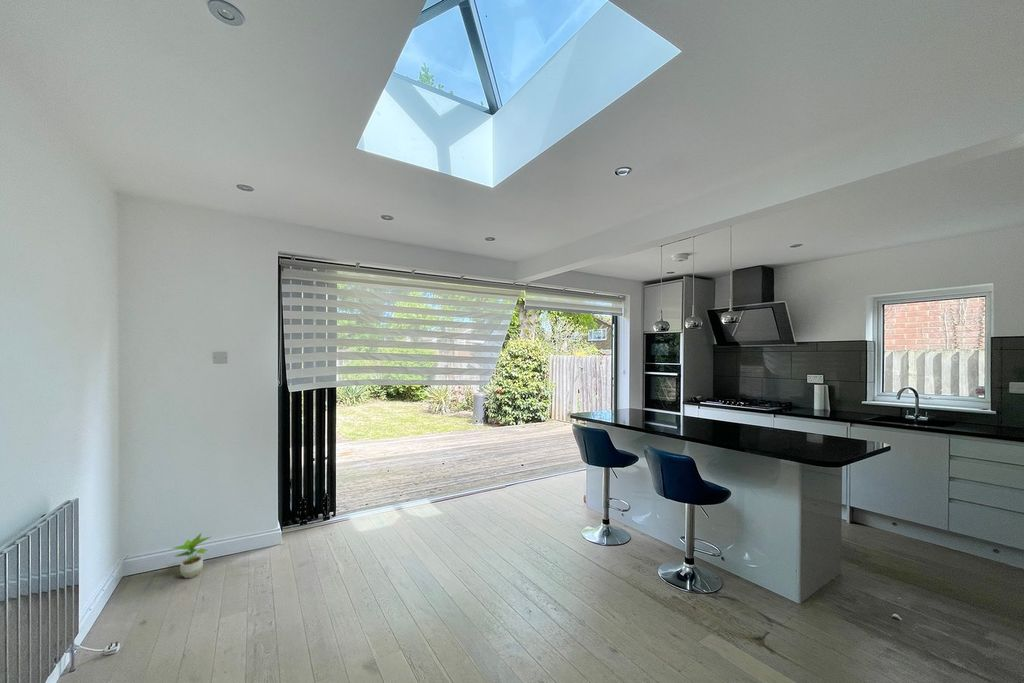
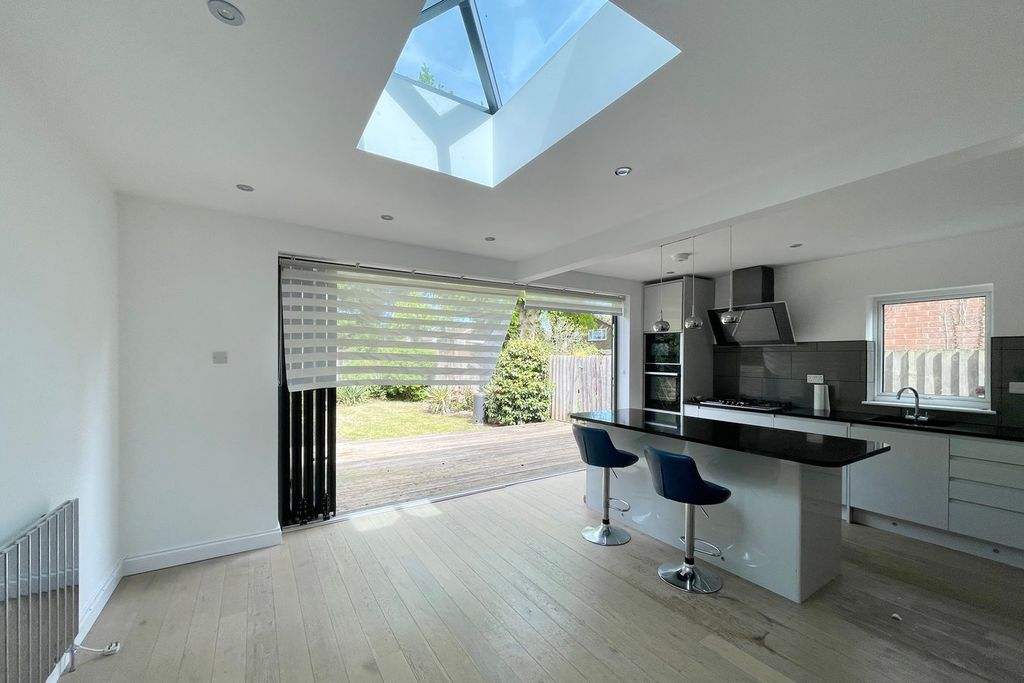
- potted plant (192, 554)
